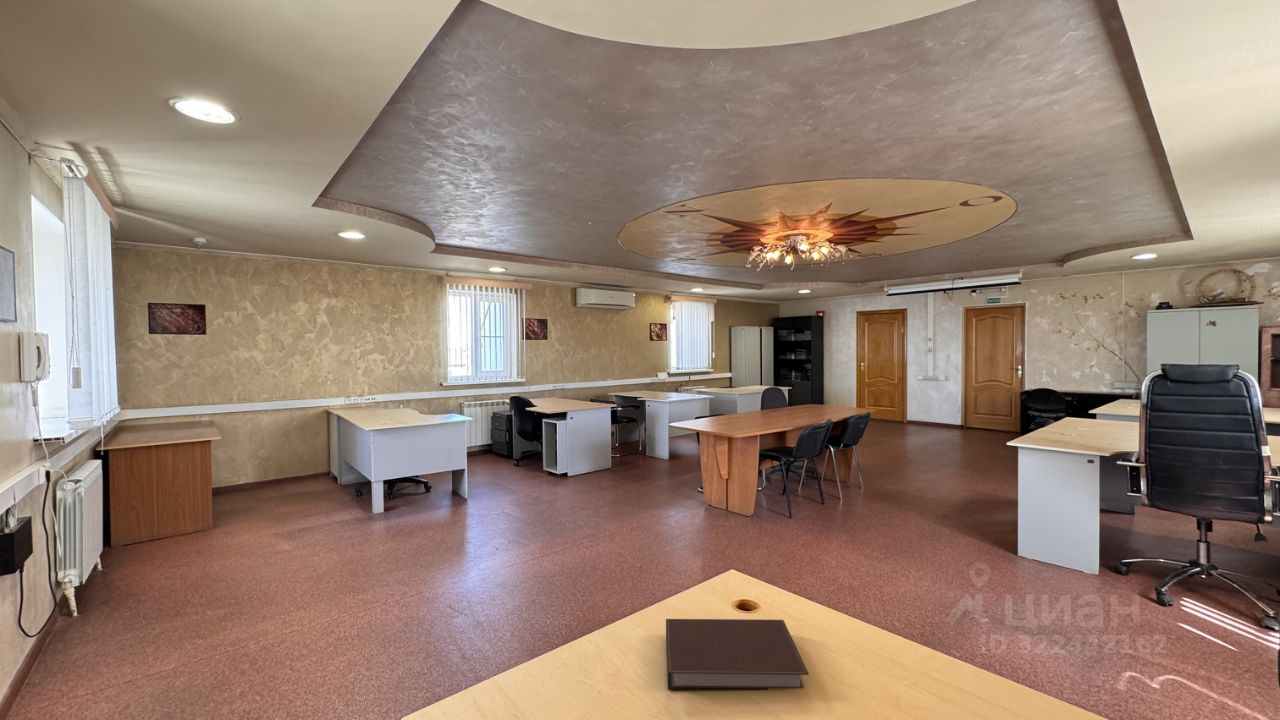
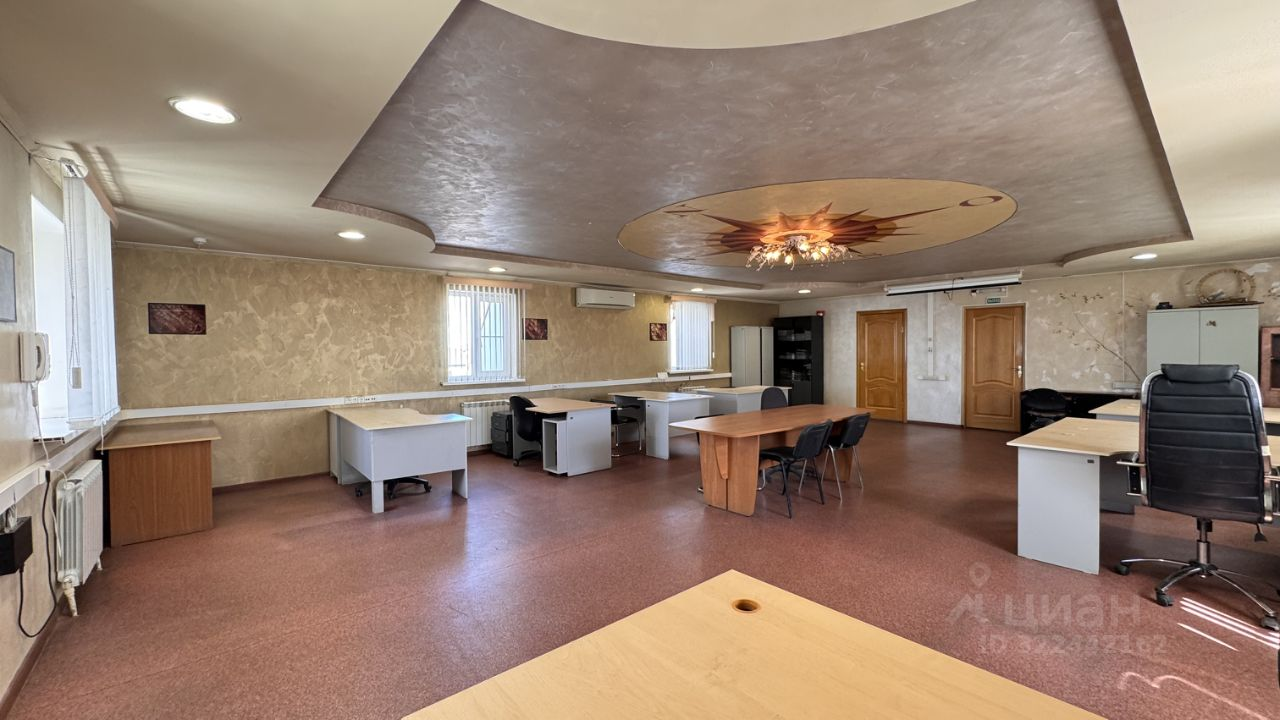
- notebook (730, 650)
